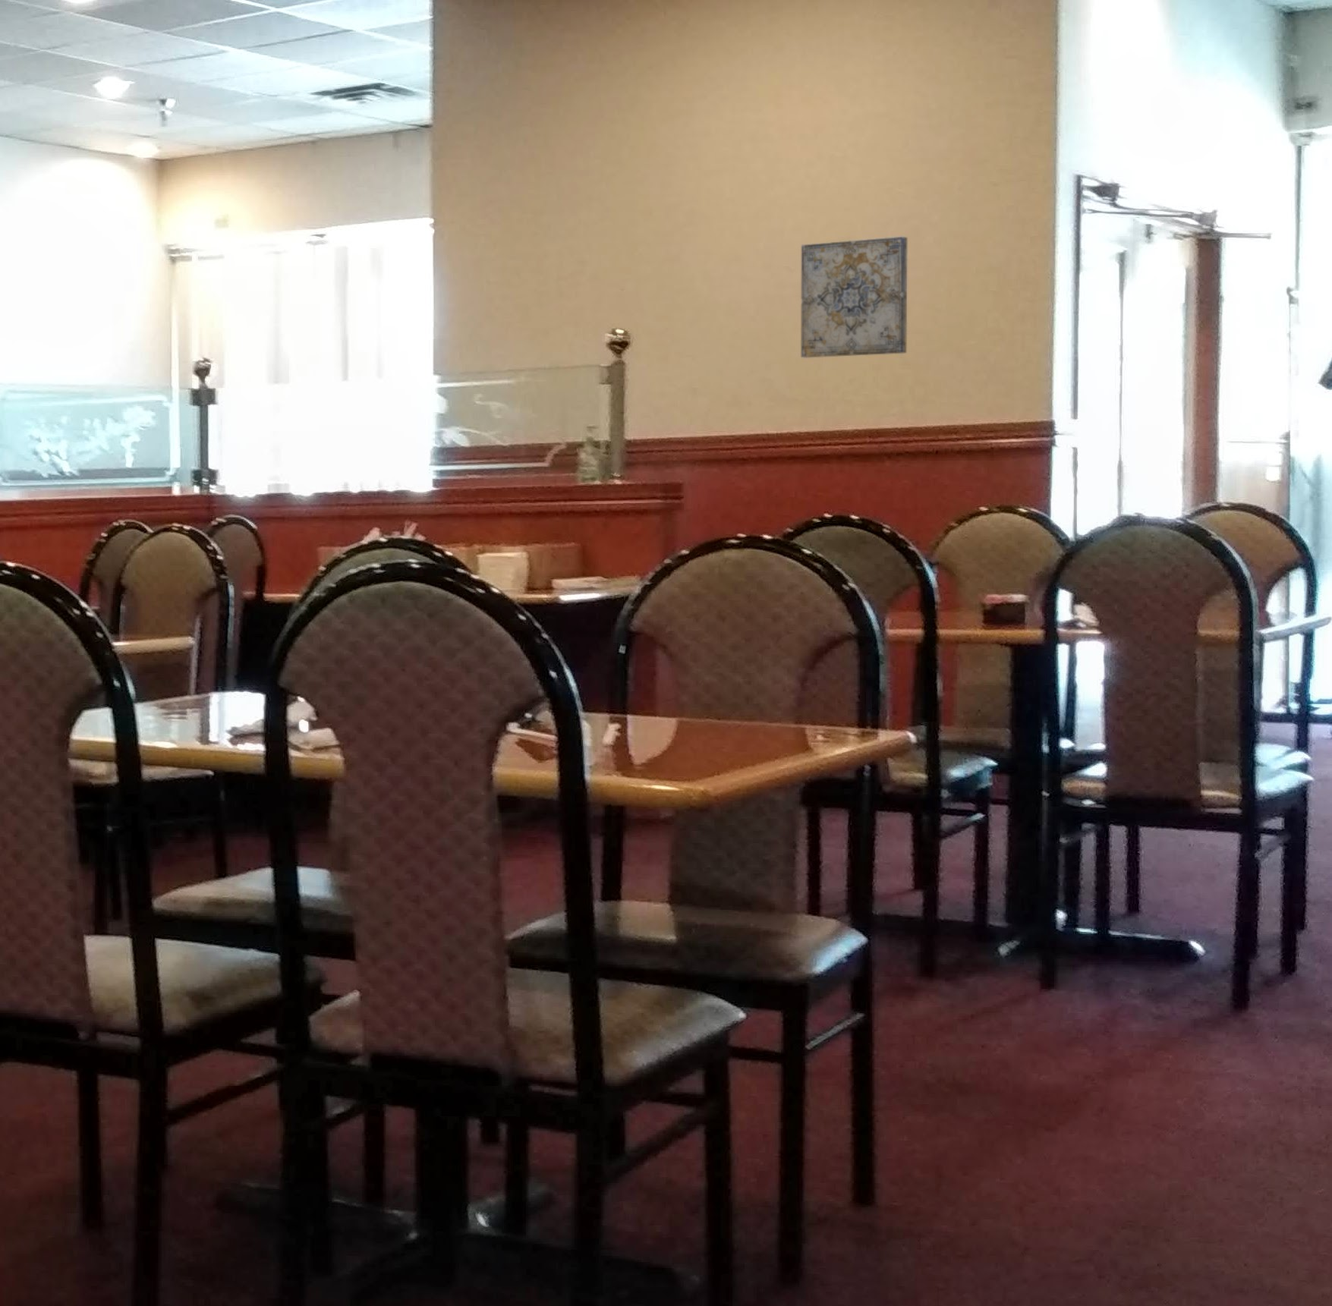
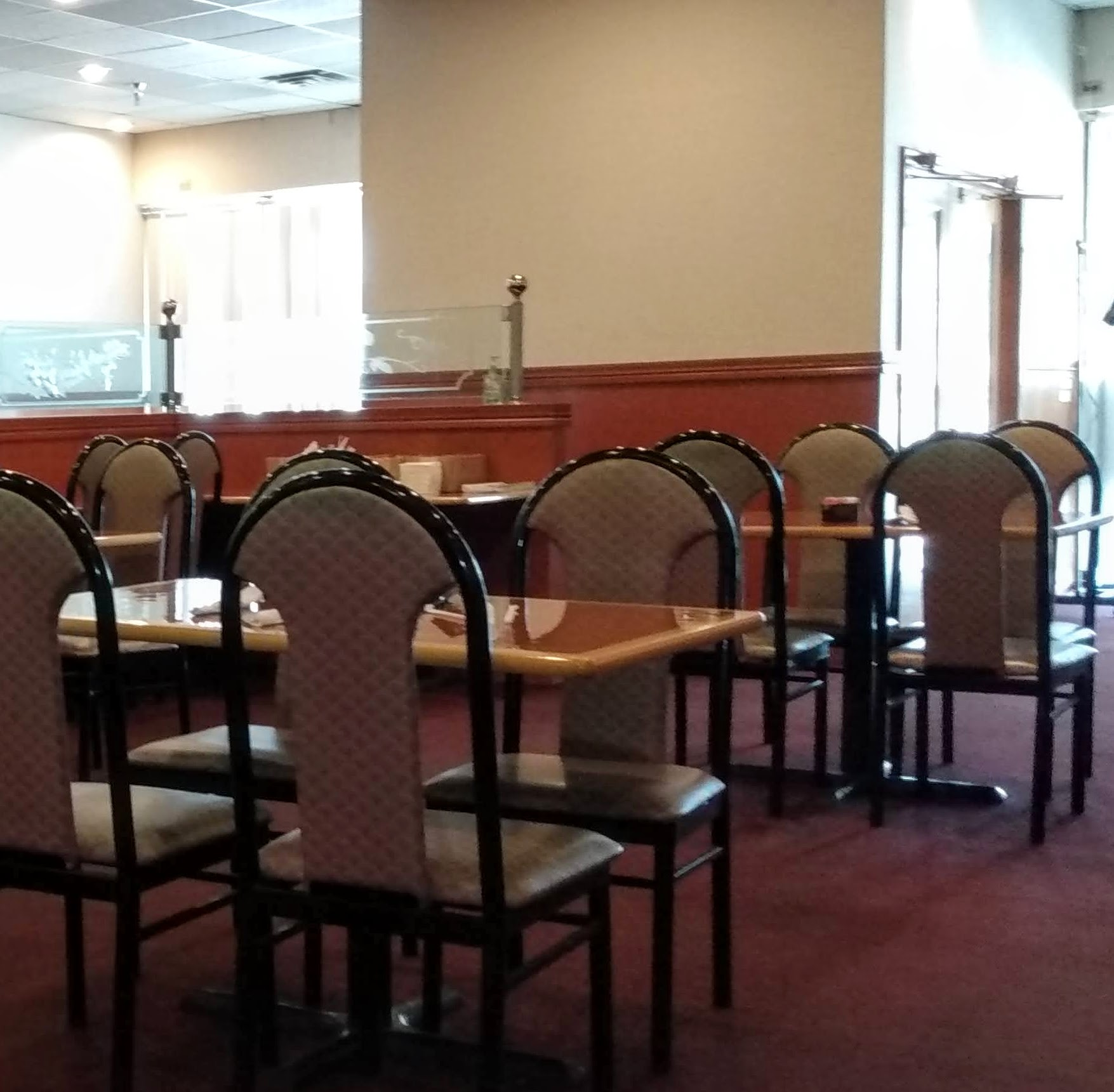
- wall art (853, 298)
